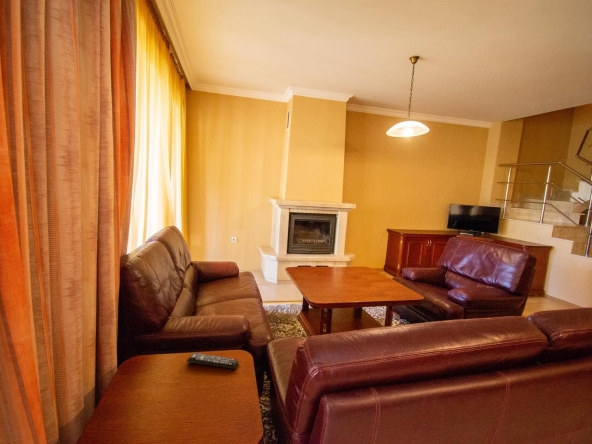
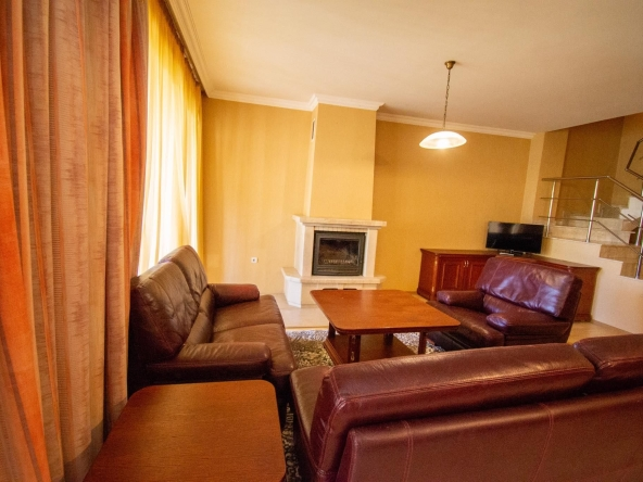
- remote control (212, 361)
